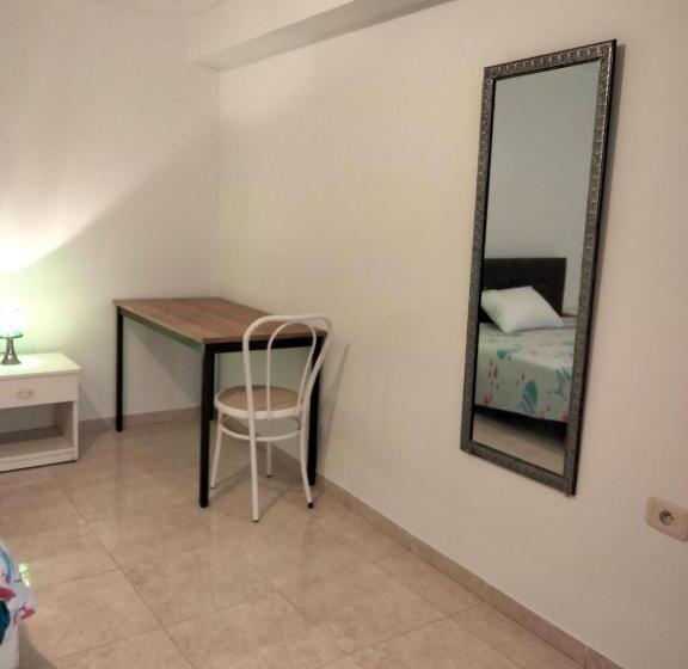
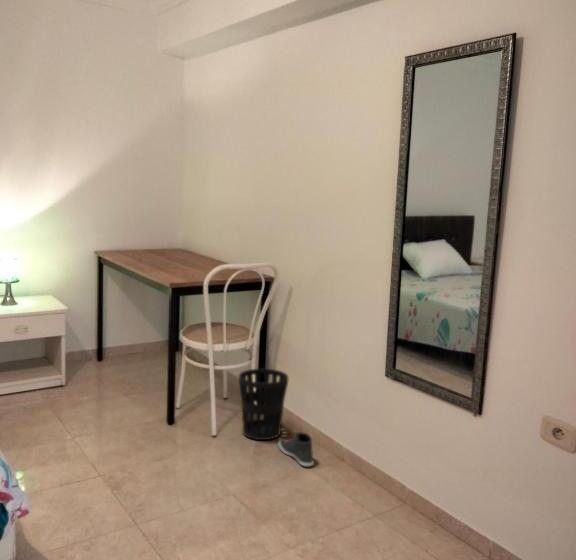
+ sneaker (296, 442)
+ wastebasket (263, 404)
